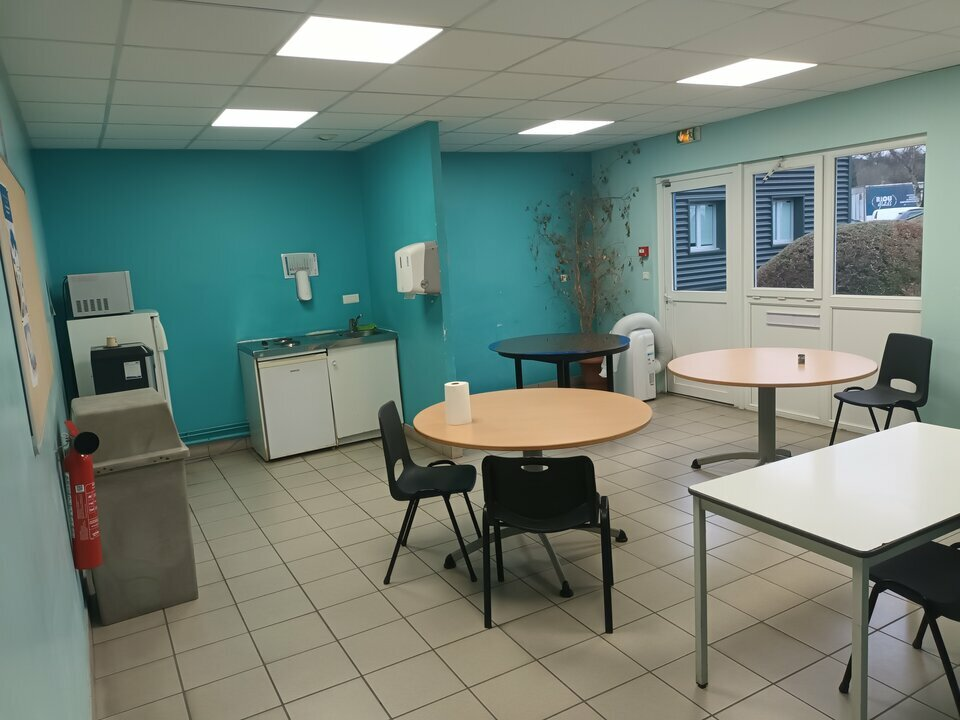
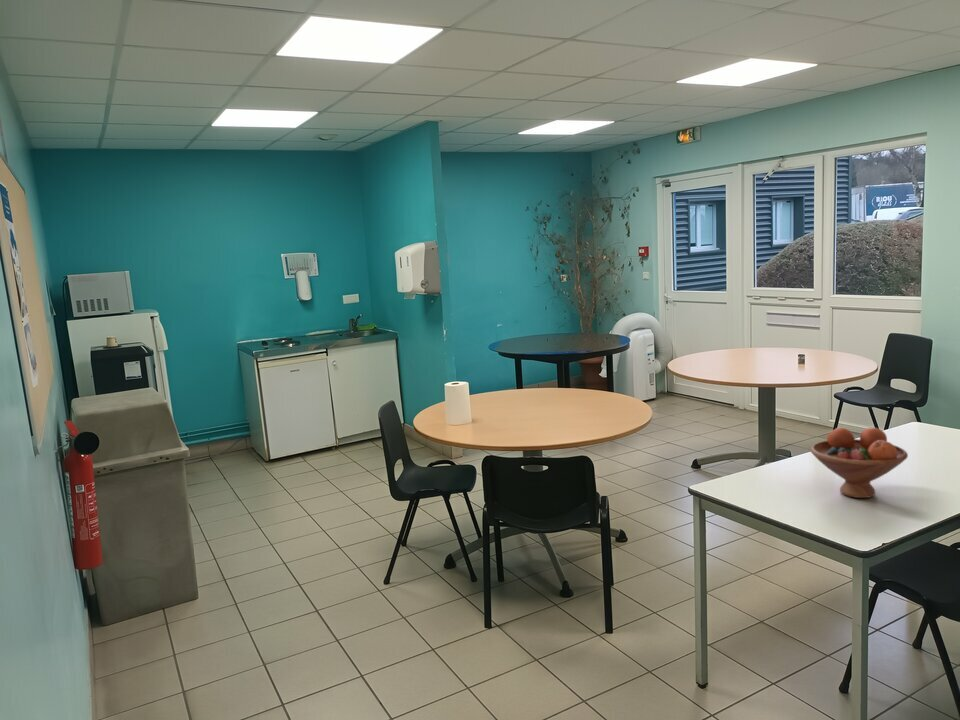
+ fruit bowl (857, 463)
